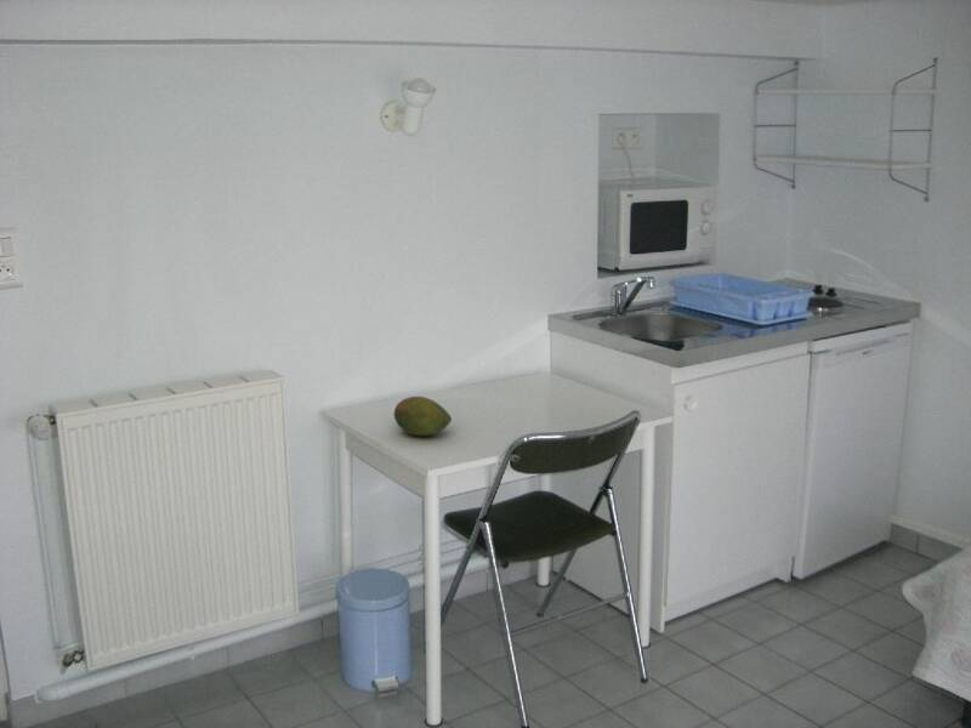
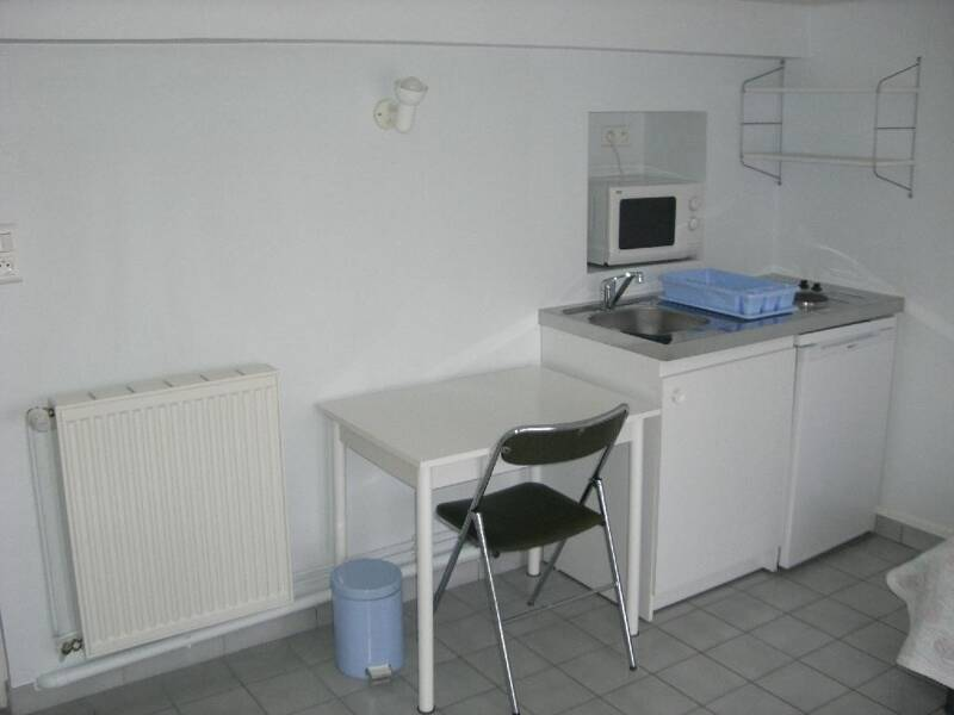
- fruit (421, 416)
